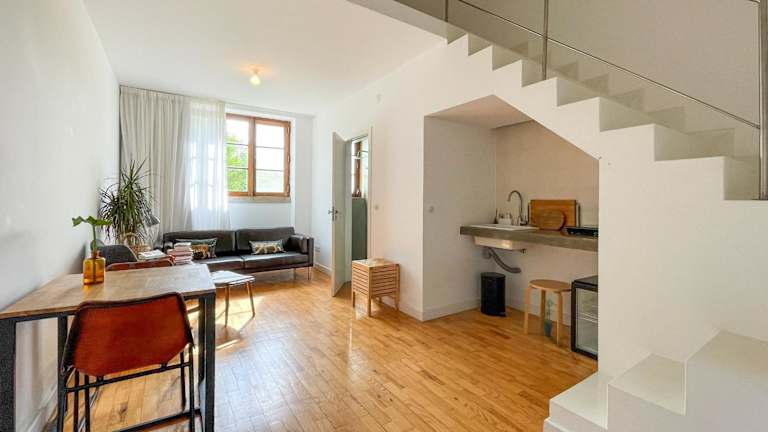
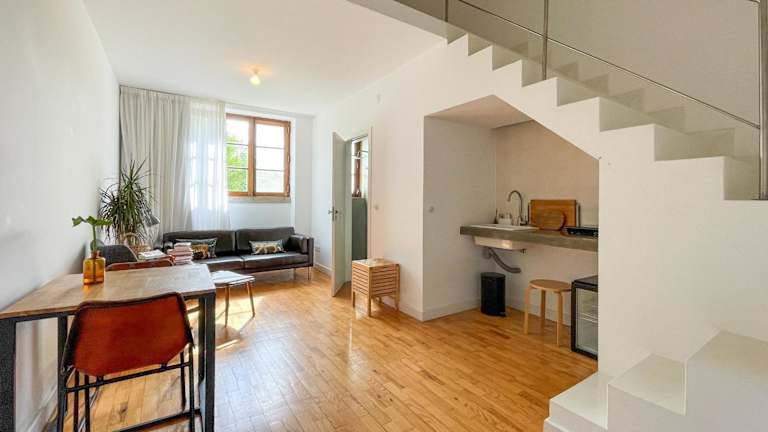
- potted plant (547, 317)
